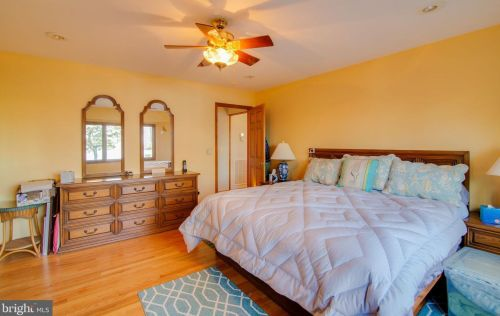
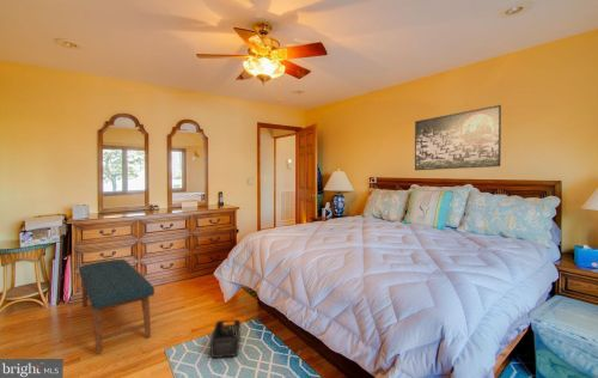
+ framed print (452, 141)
+ bench (112, 295)
+ storage bin (226, 337)
